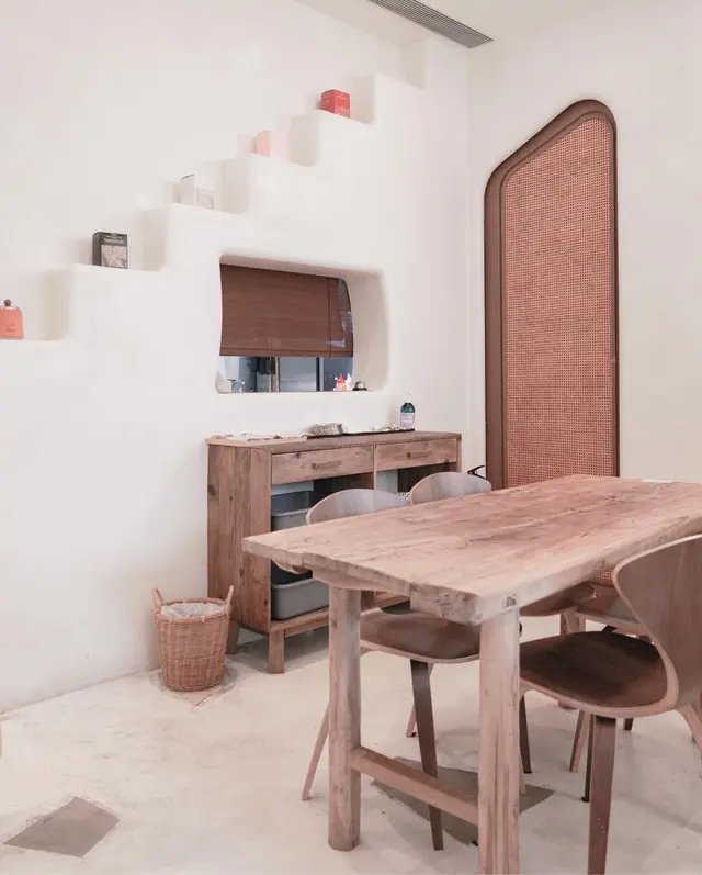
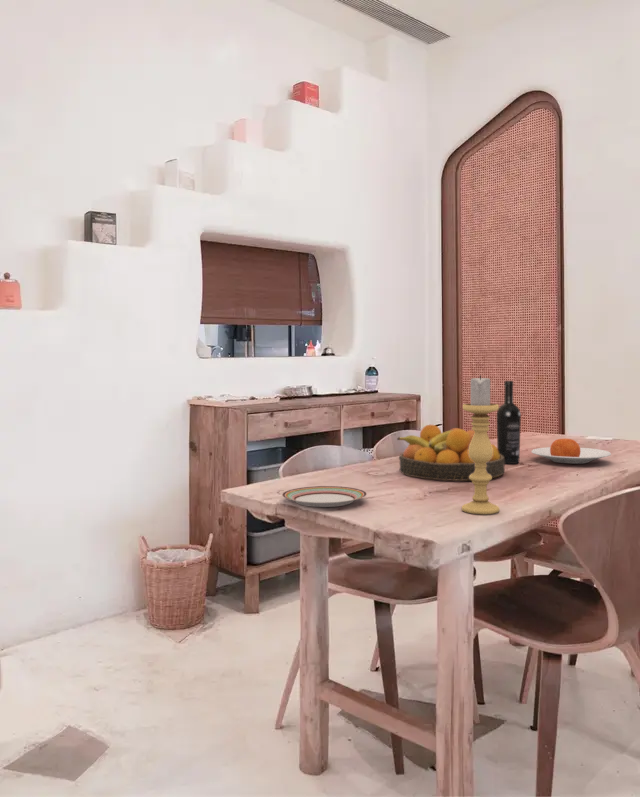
+ wine bottle (508, 421)
+ candle holder (480, 443)
+ plate (570, 449)
+ fruit bowl (451, 449)
+ plate (324, 497)
